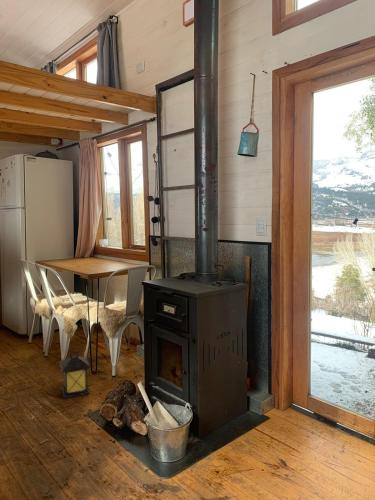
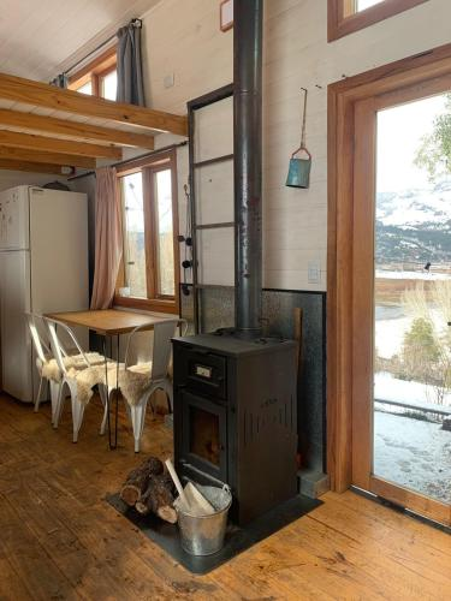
- lantern (74, 370)
